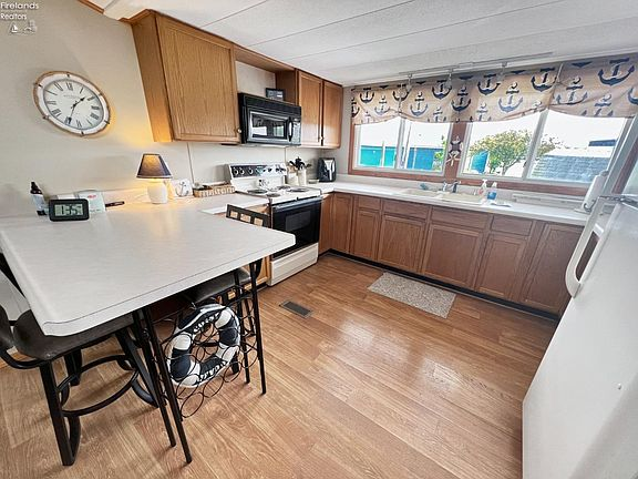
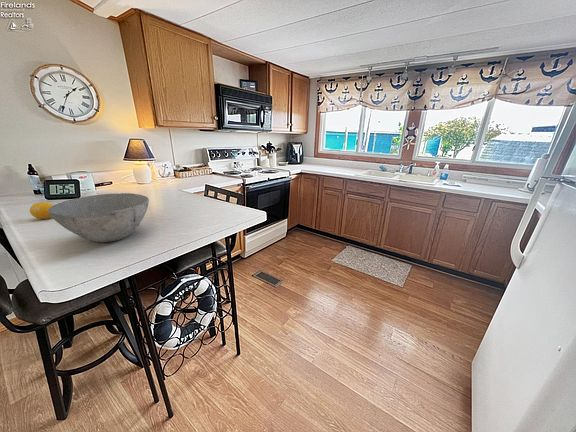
+ fruit (43, 210)
+ bowl (107, 220)
